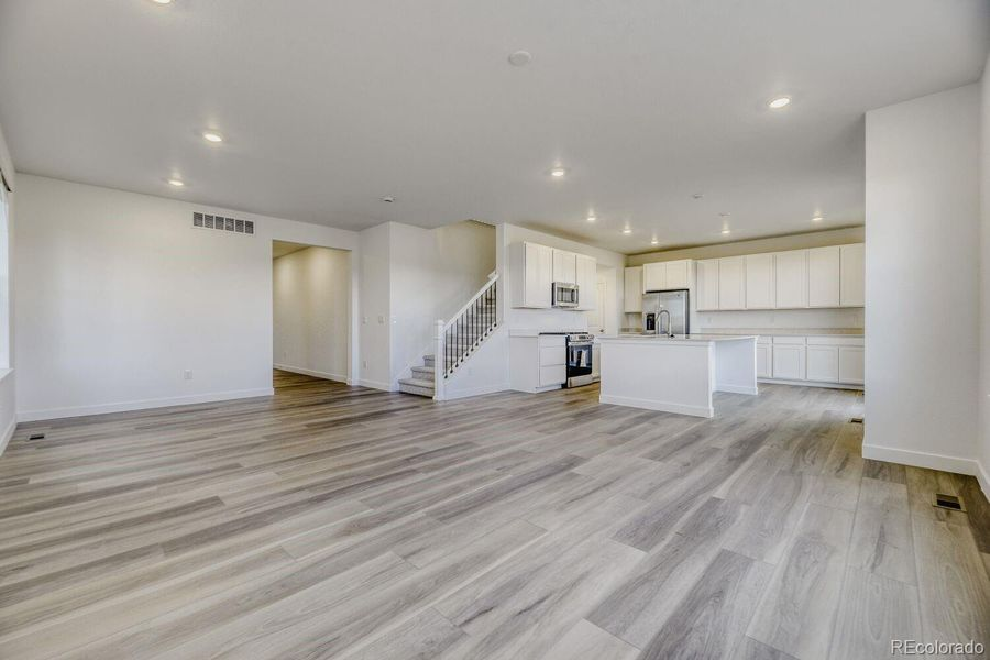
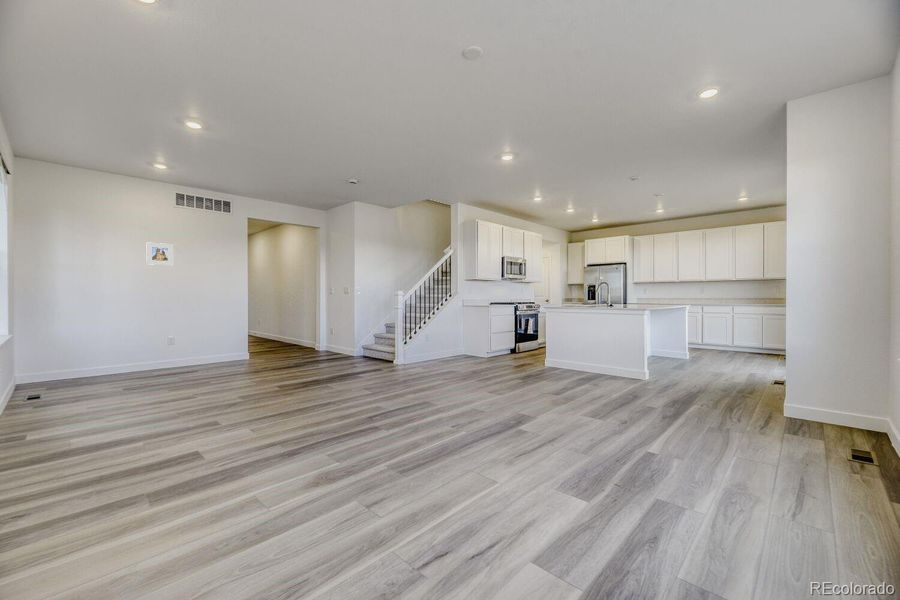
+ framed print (160, 254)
